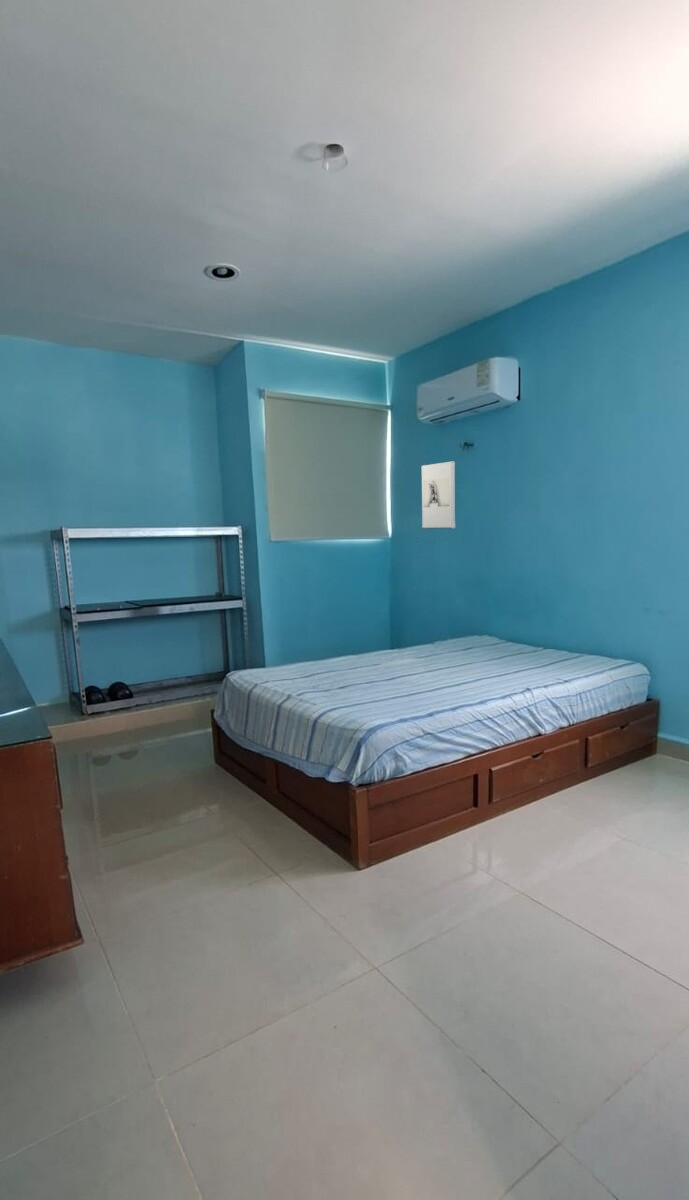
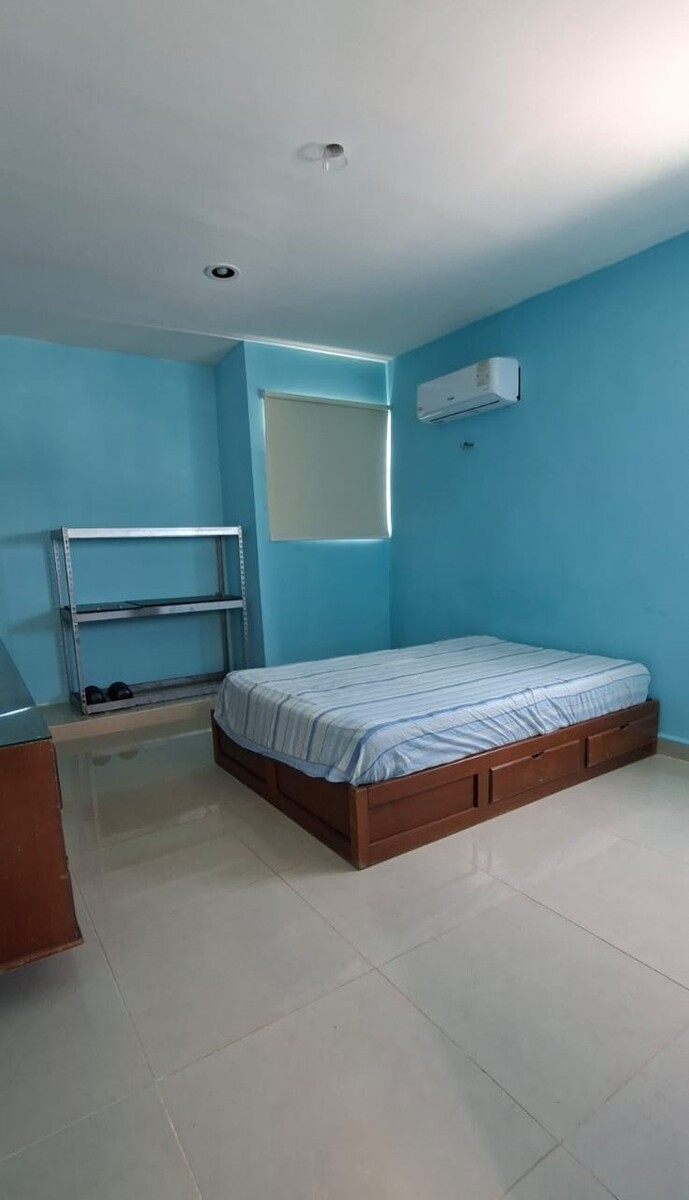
- wall sculpture (438, 496)
